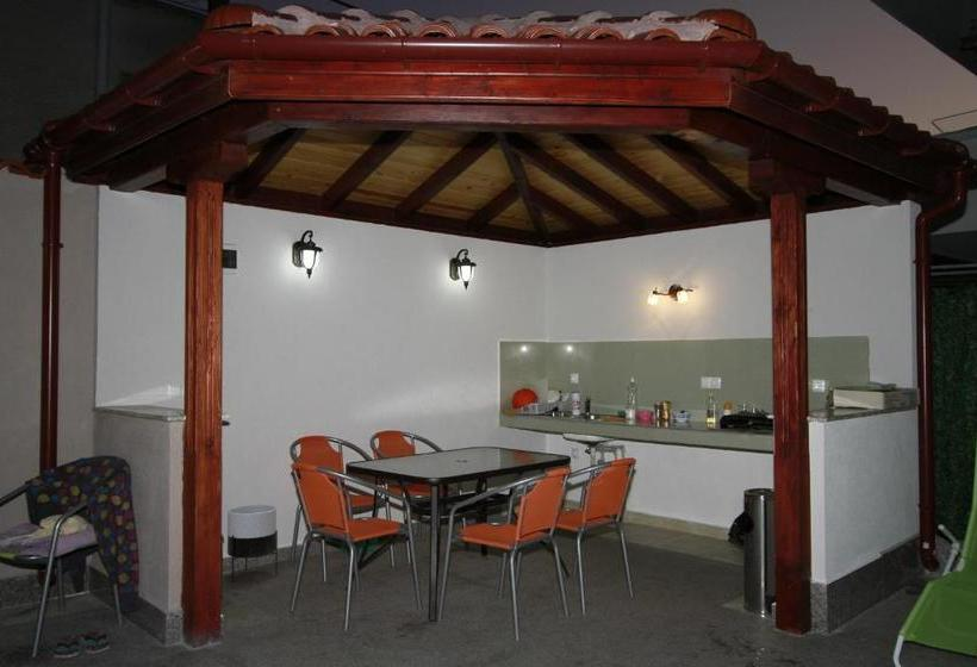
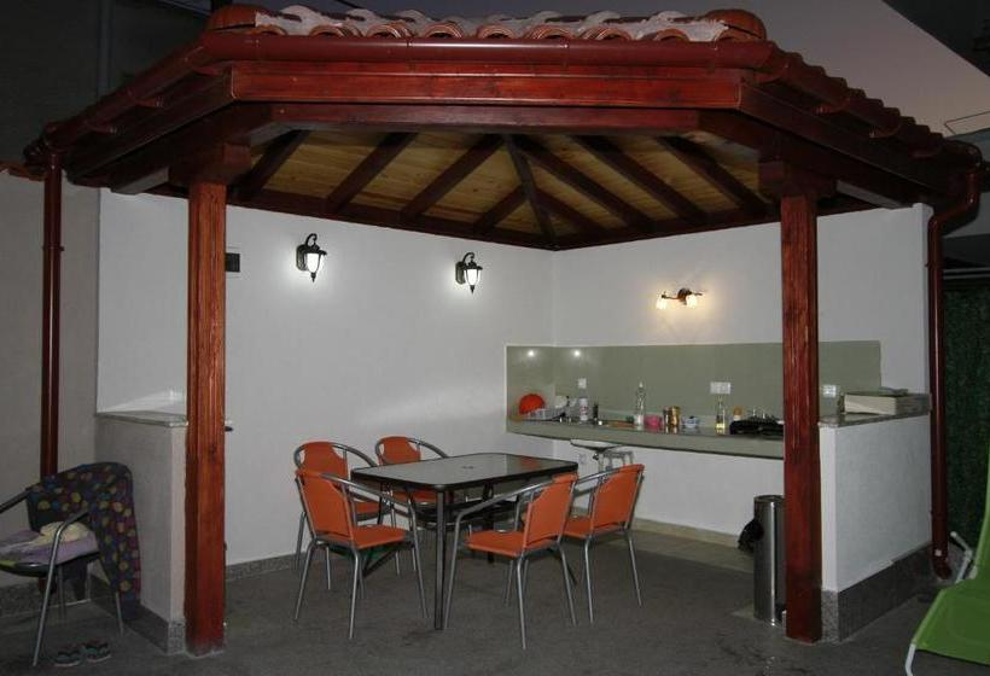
- planter (250, 542)
